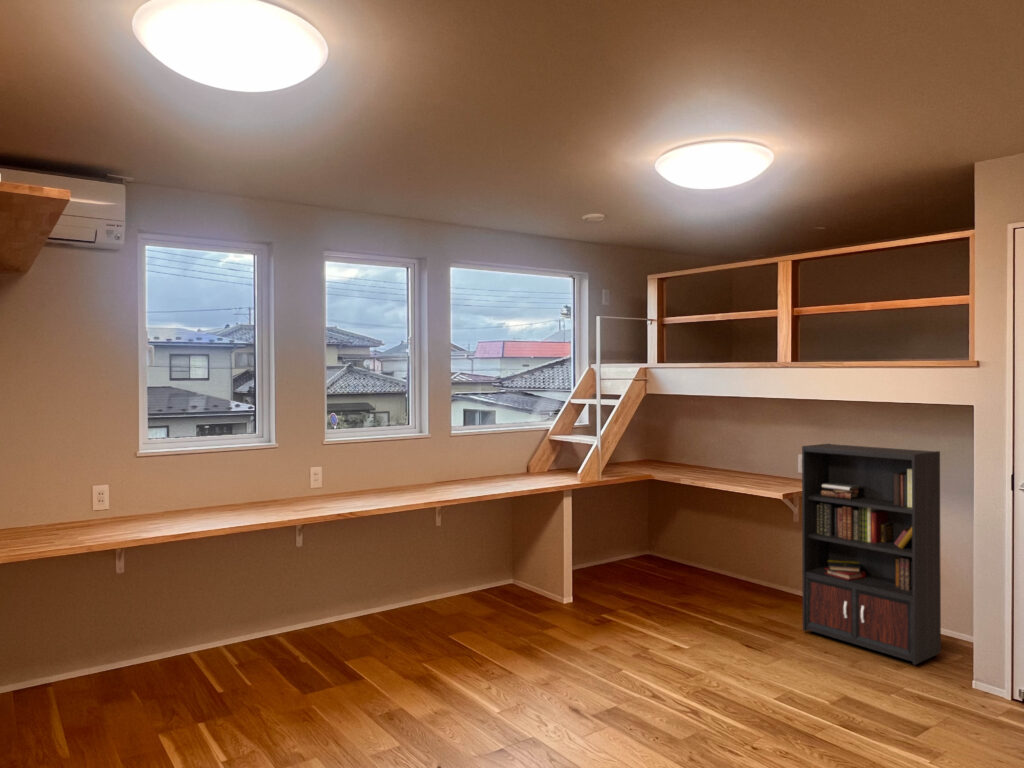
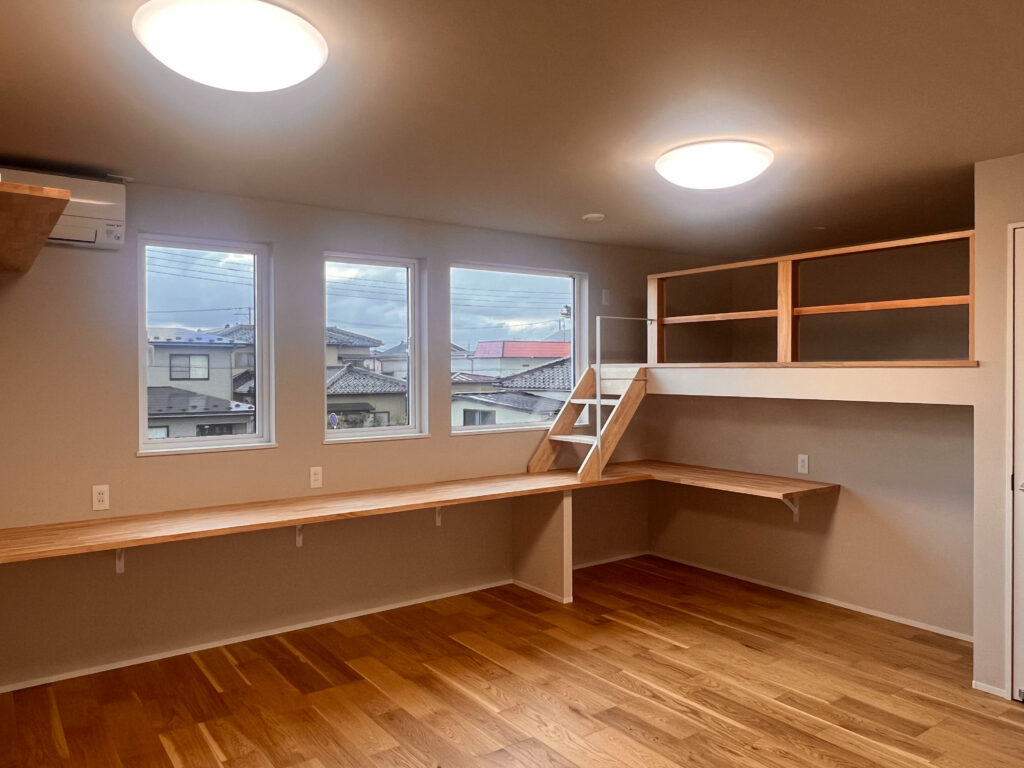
- bookcase (895, 546)
